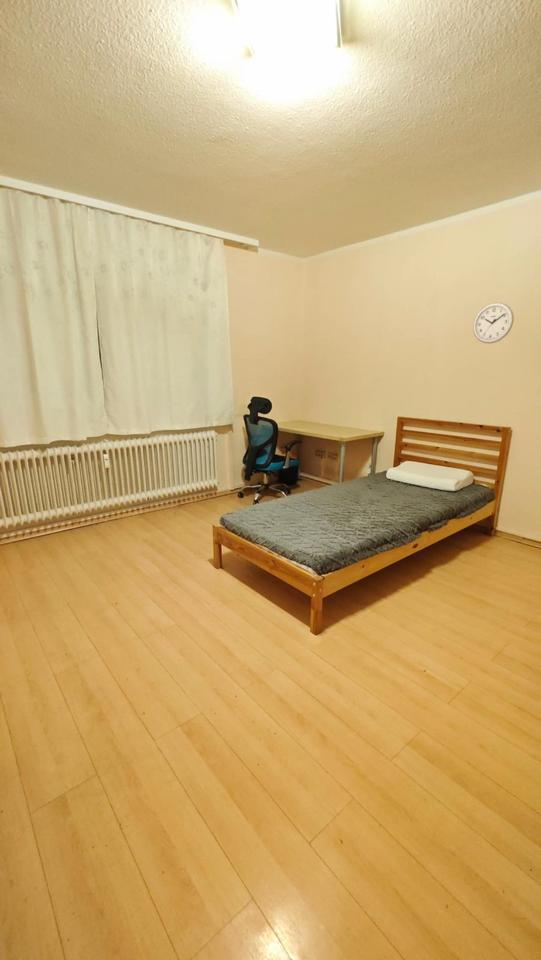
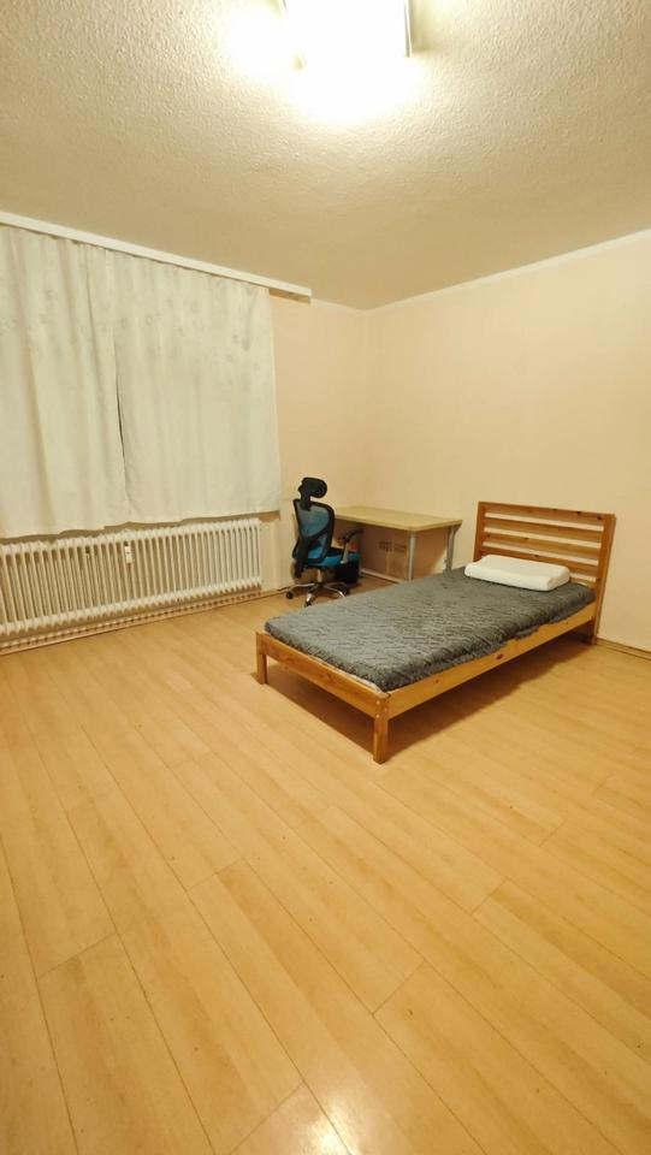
- wall clock (492, 323)
